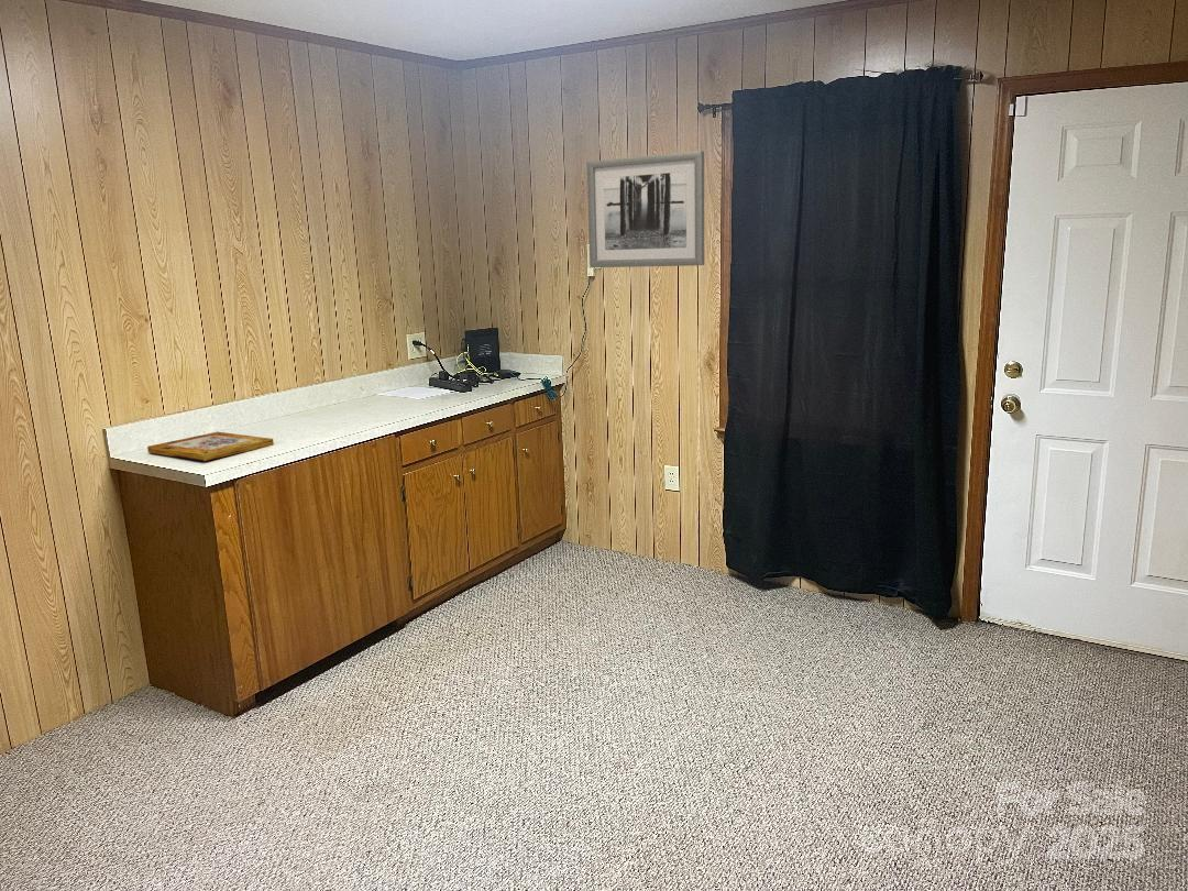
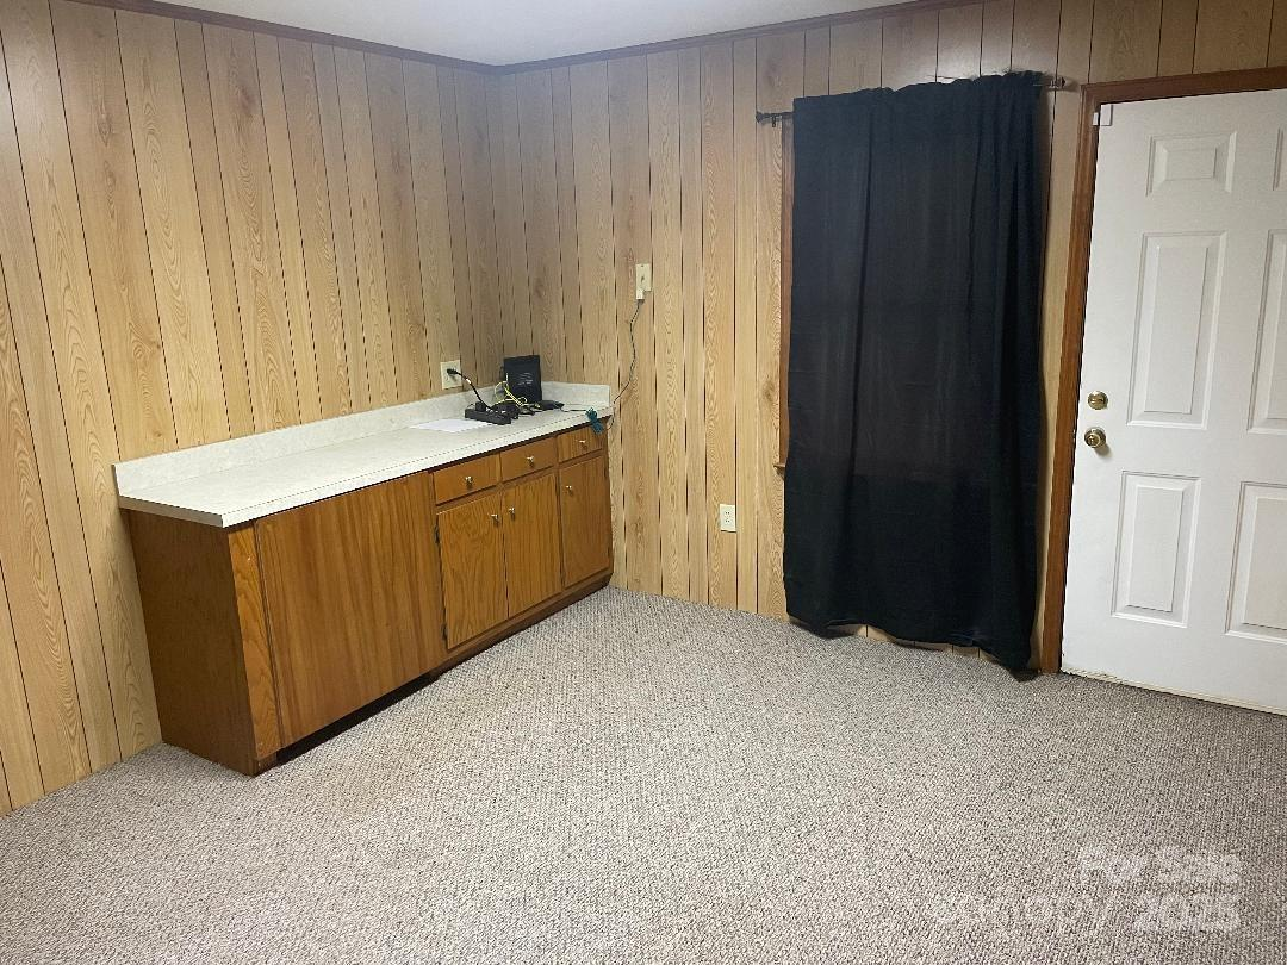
- picture frame (211, 446)
- wall art (644, 211)
